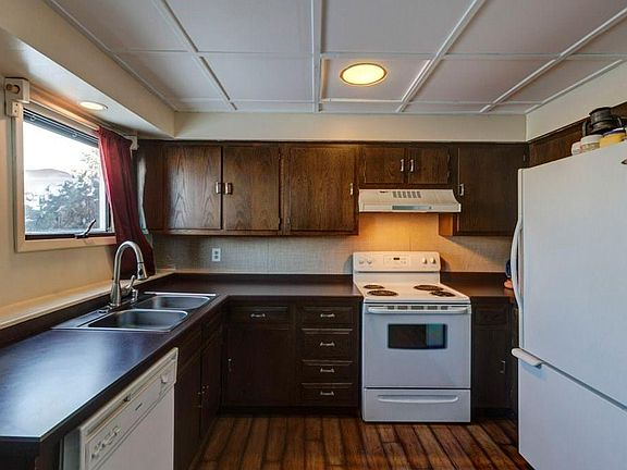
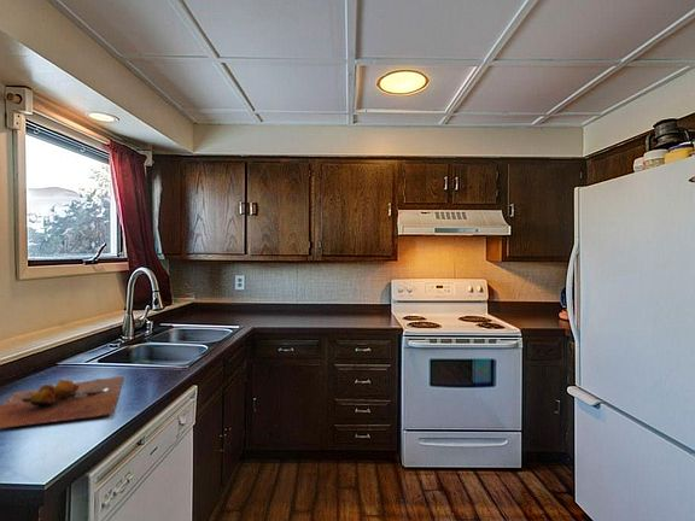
+ cutting board (63, 390)
